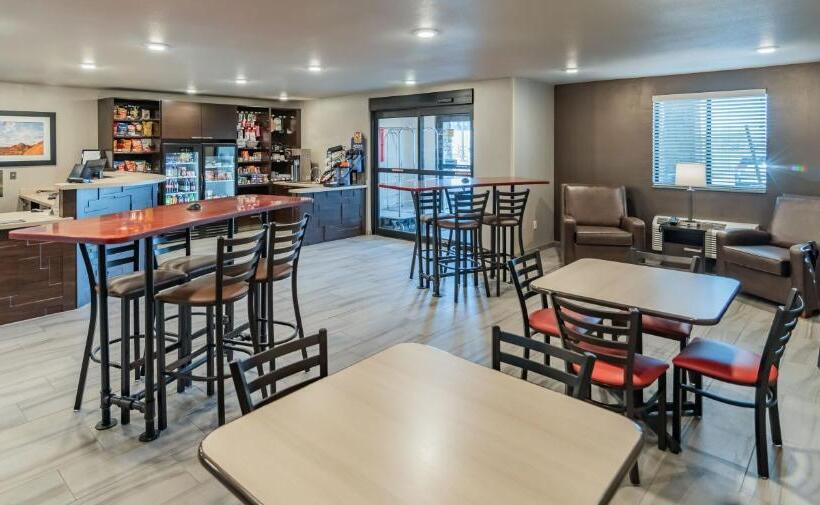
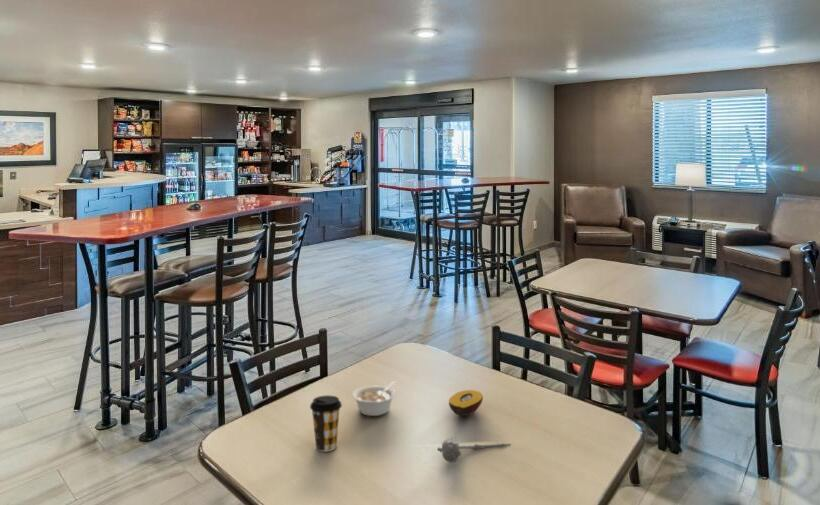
+ fruit (465, 404)
+ legume (374, 399)
+ coffee cup (326, 423)
+ spoon (478, 445)
